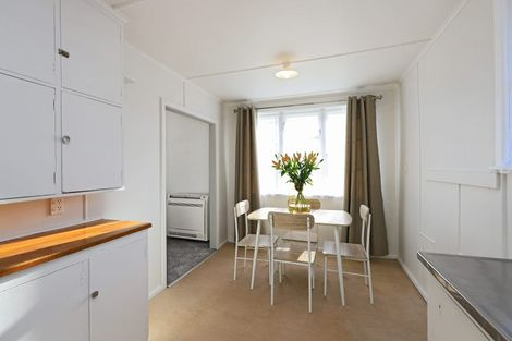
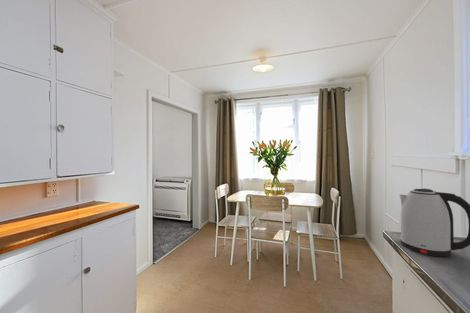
+ kettle (434, 219)
